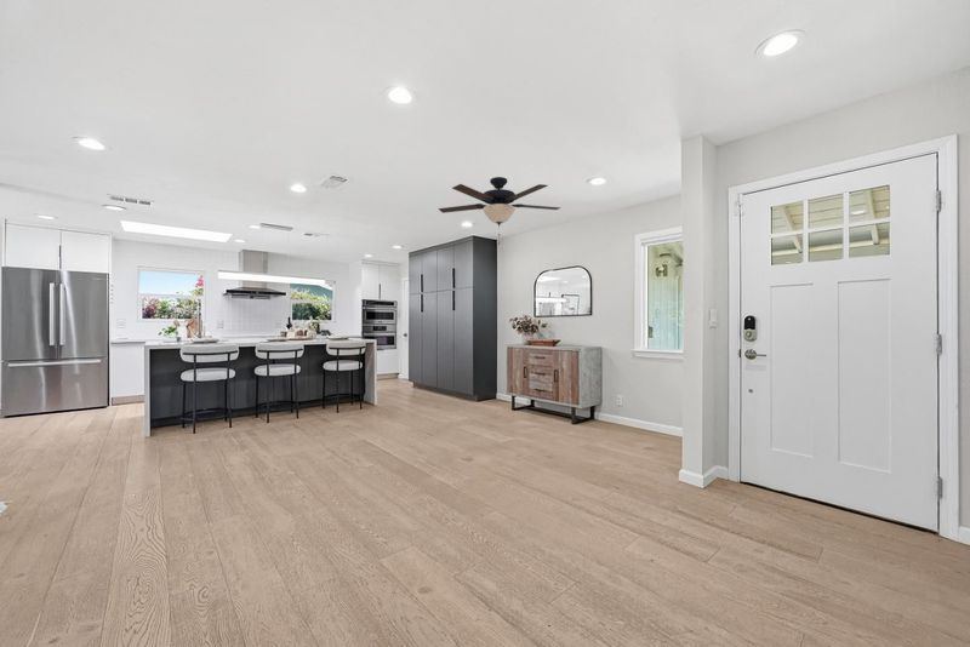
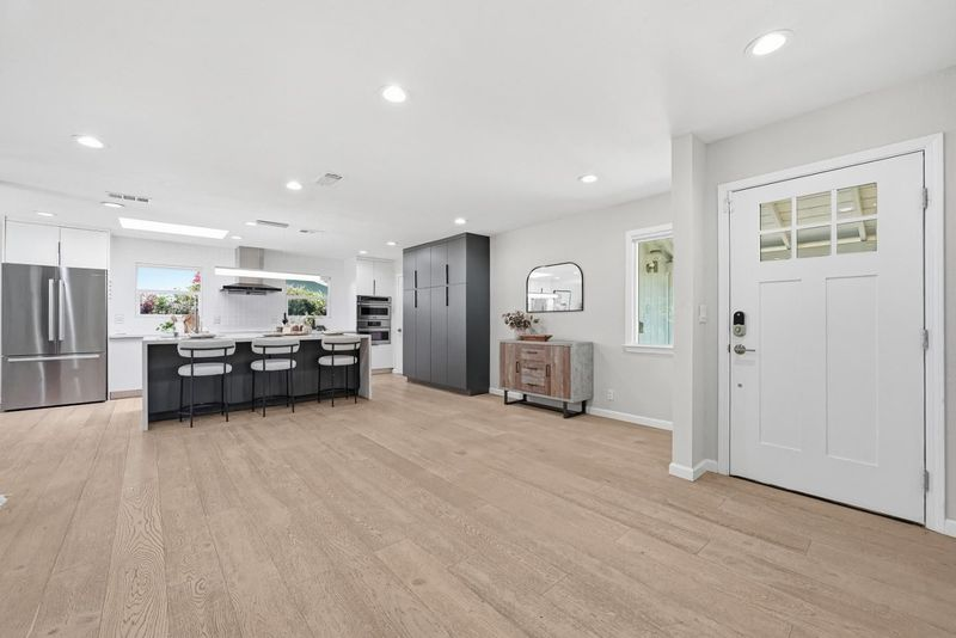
- ceiling fan (498, 213)
